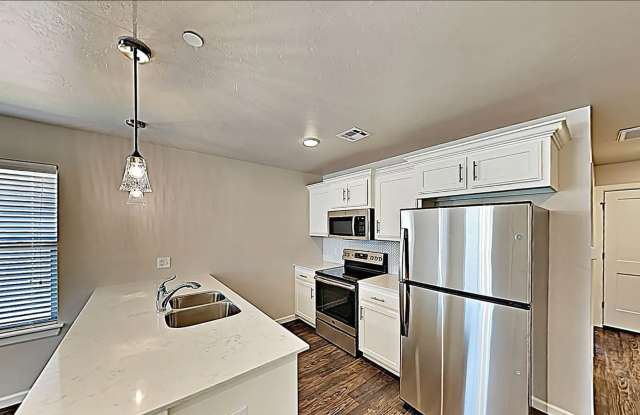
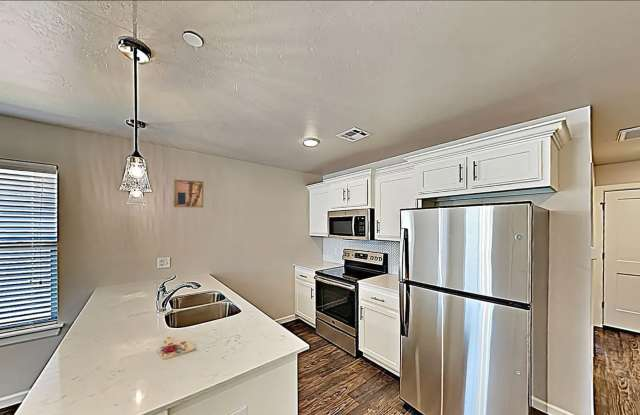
+ cutting board (173, 343)
+ wall art (189, 194)
